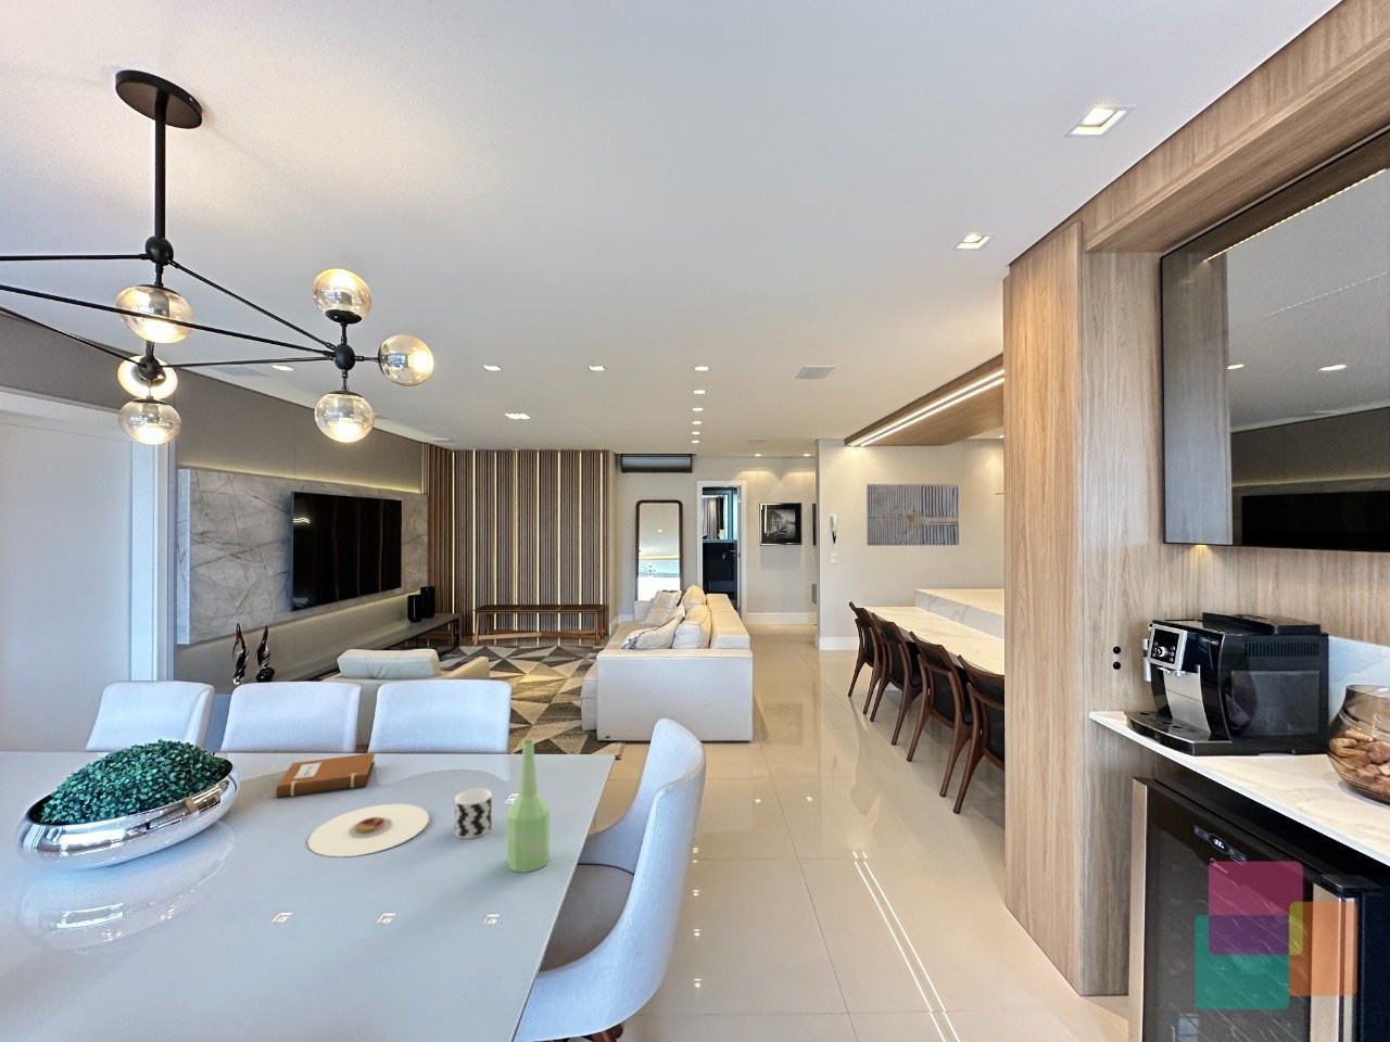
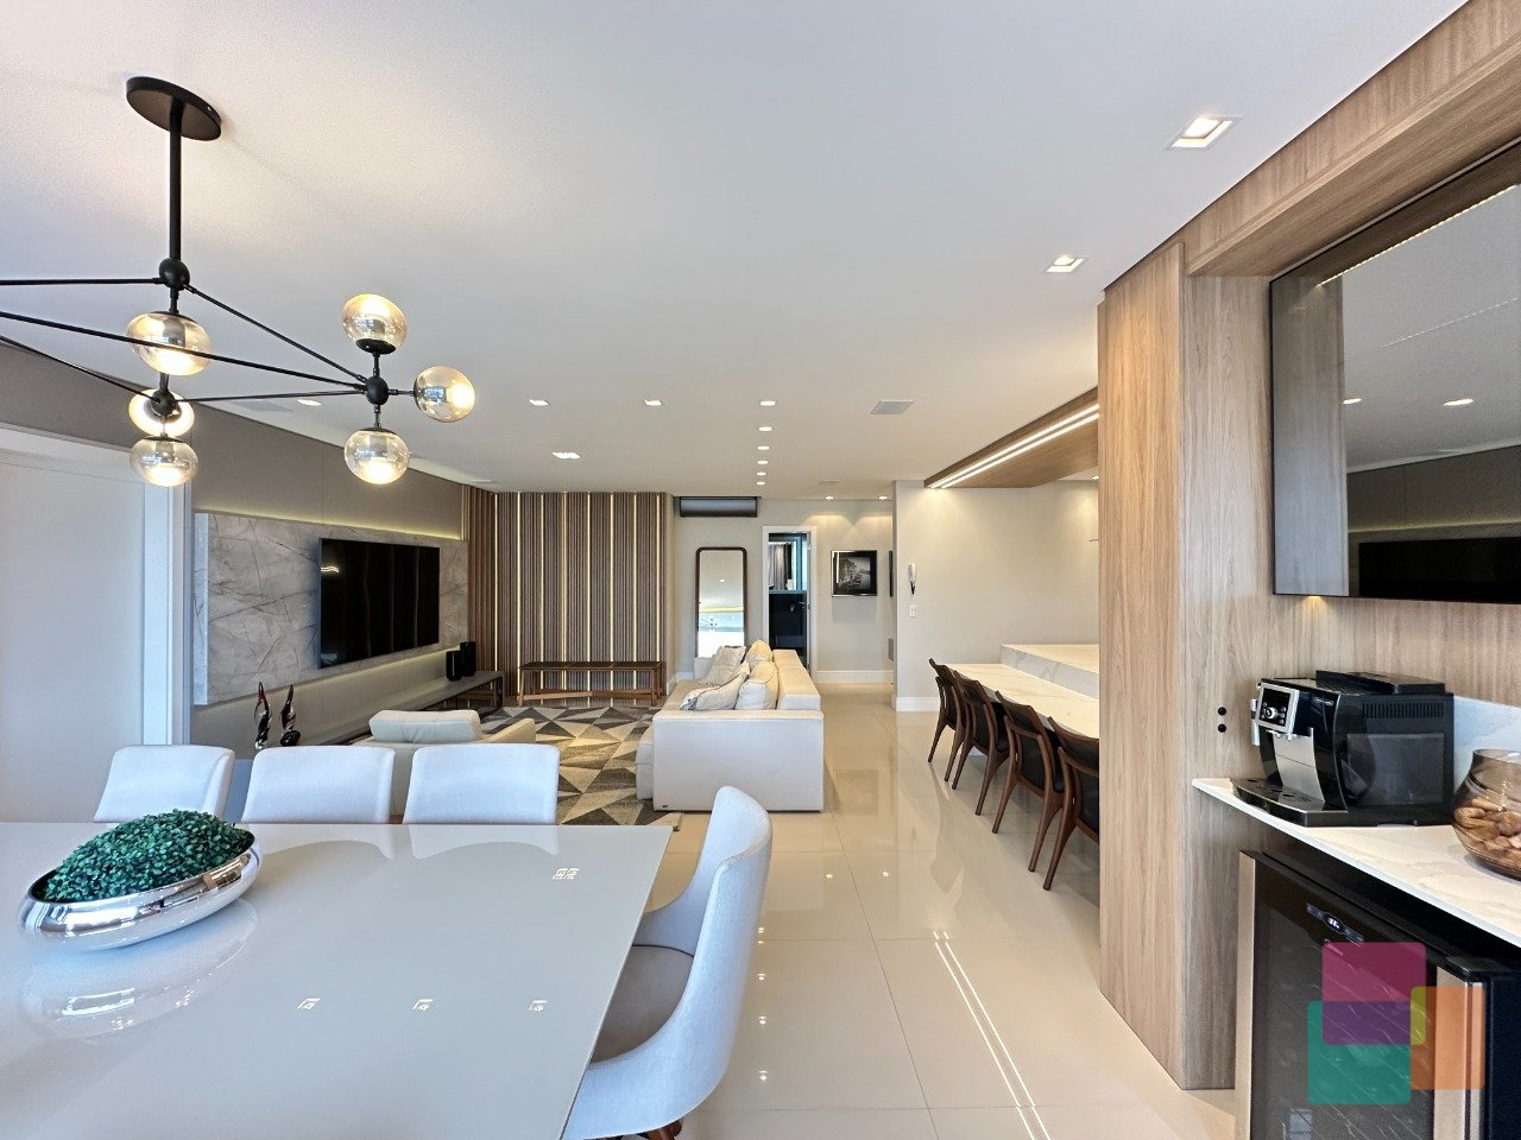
- bottle (528, 801)
- plate (370, 824)
- notebook (326, 775)
- cup (473, 810)
- wall art (912, 514)
